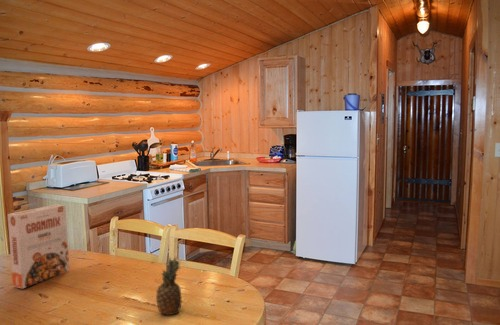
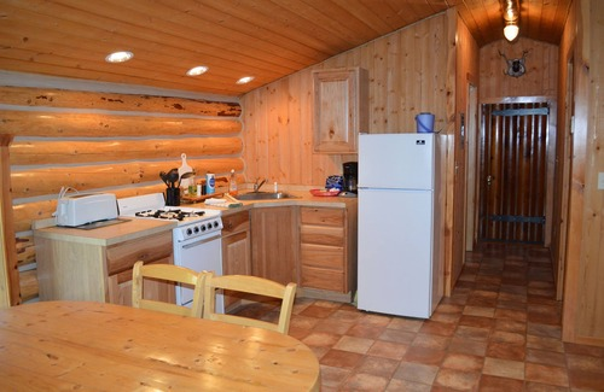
- cereal box (40, 244)
- fruit (169, 284)
